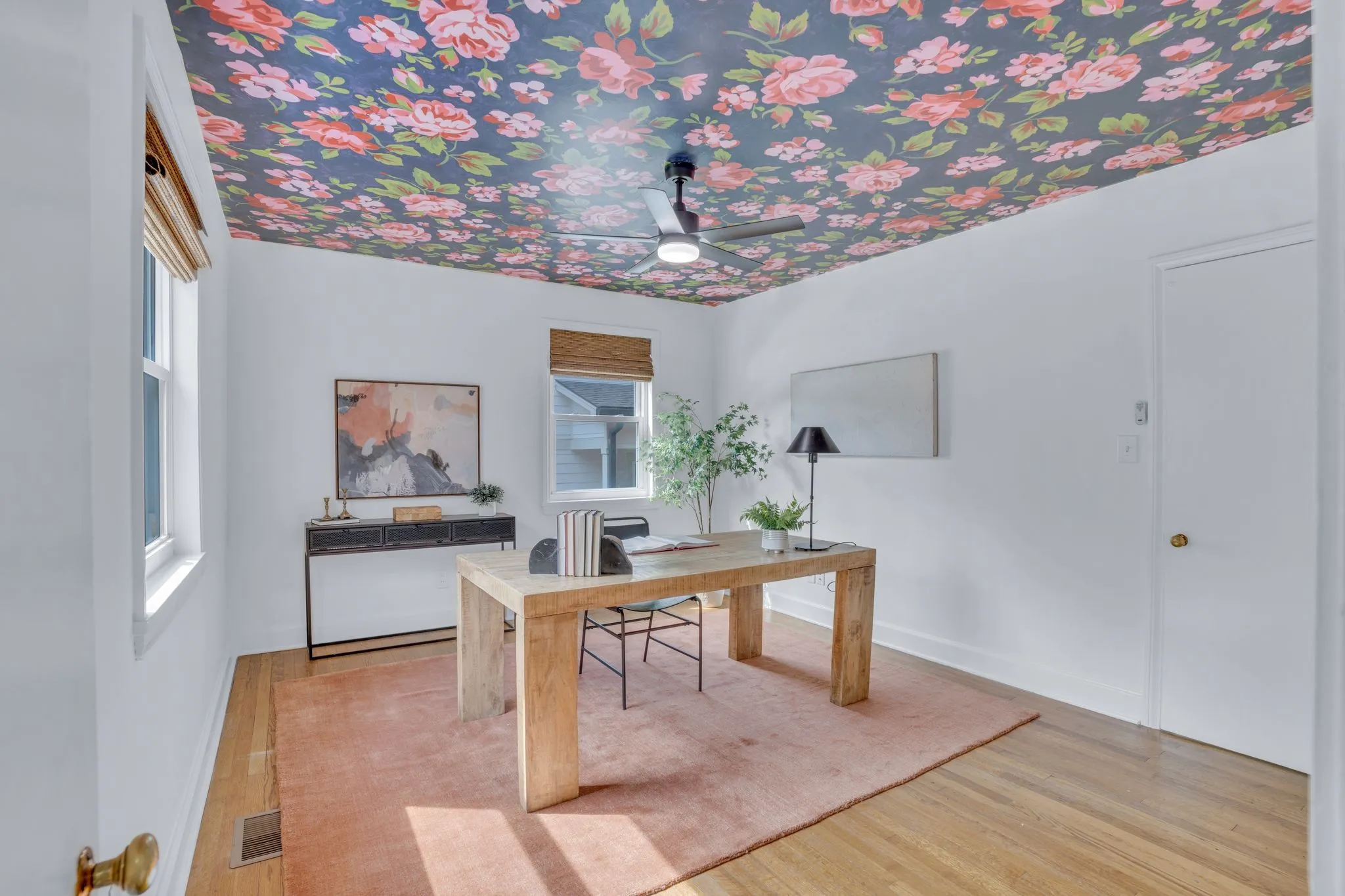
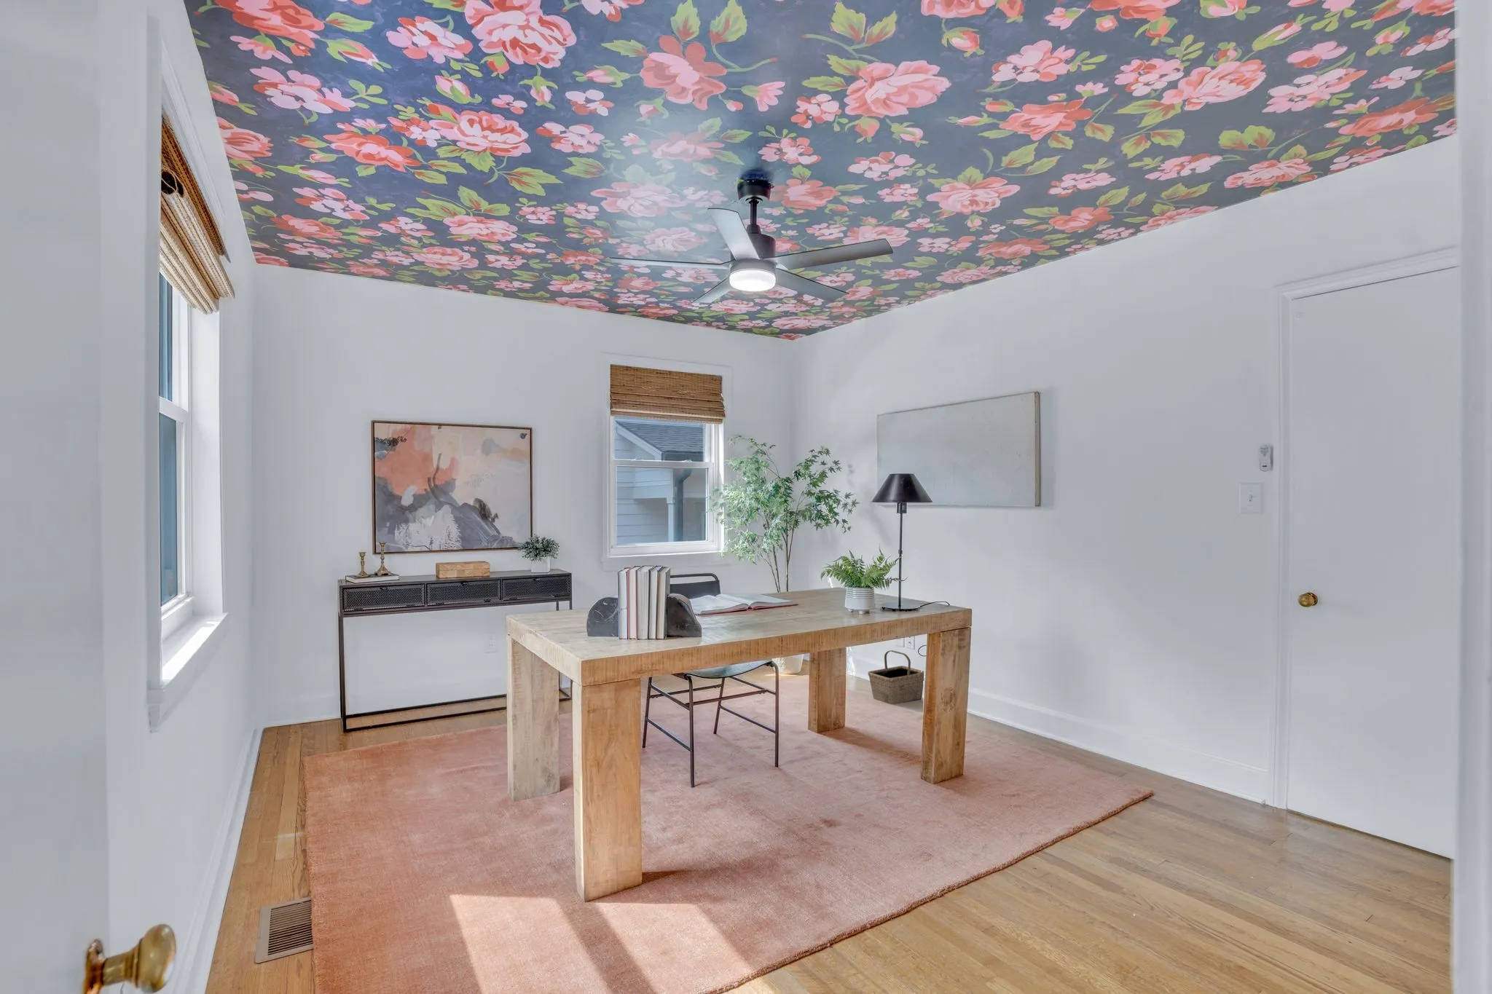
+ basket (896, 674)
